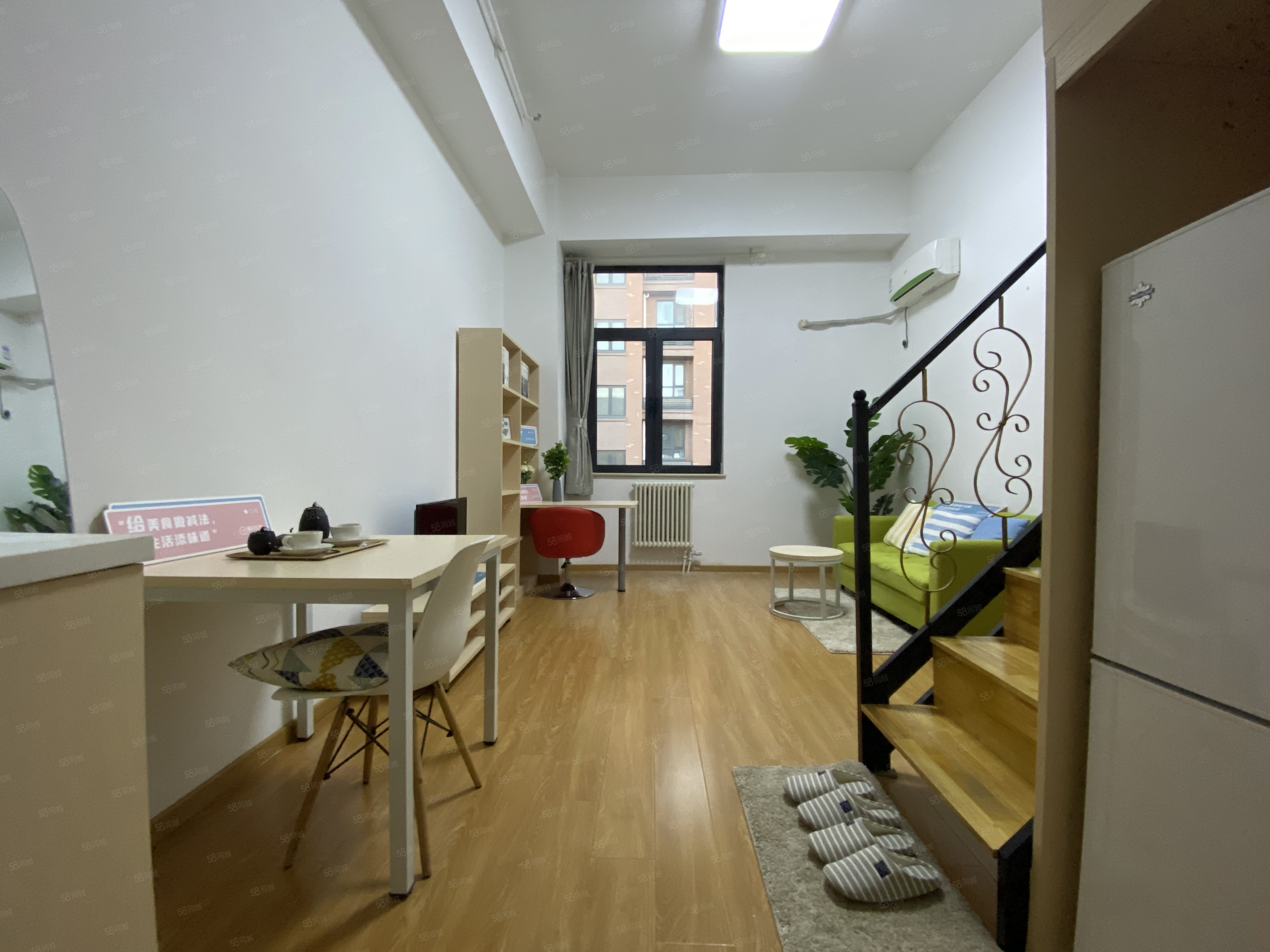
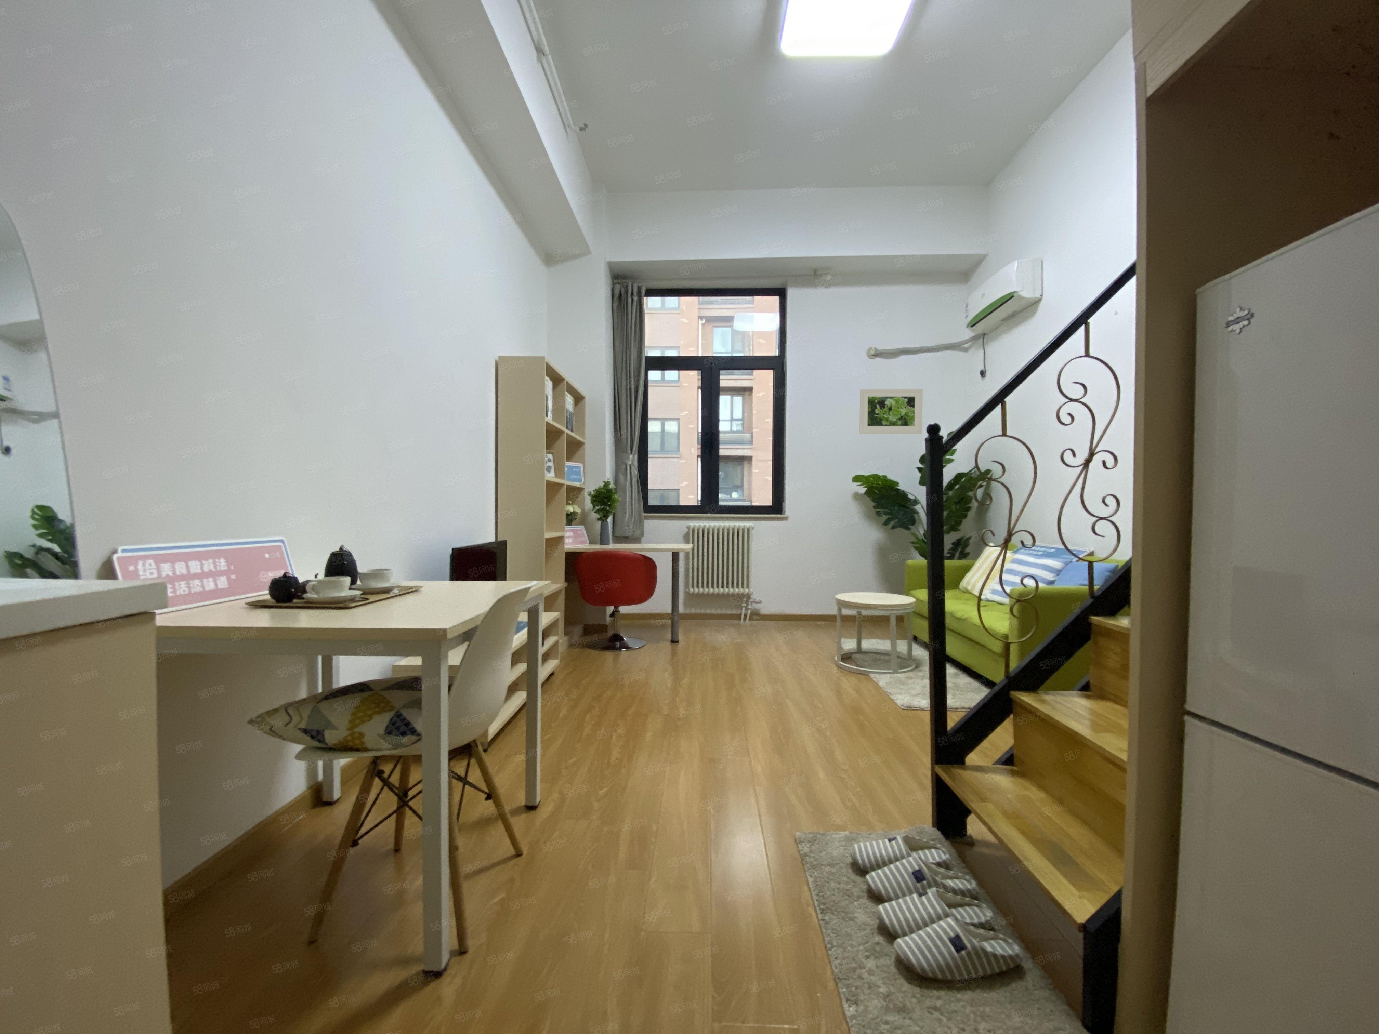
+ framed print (891, 412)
